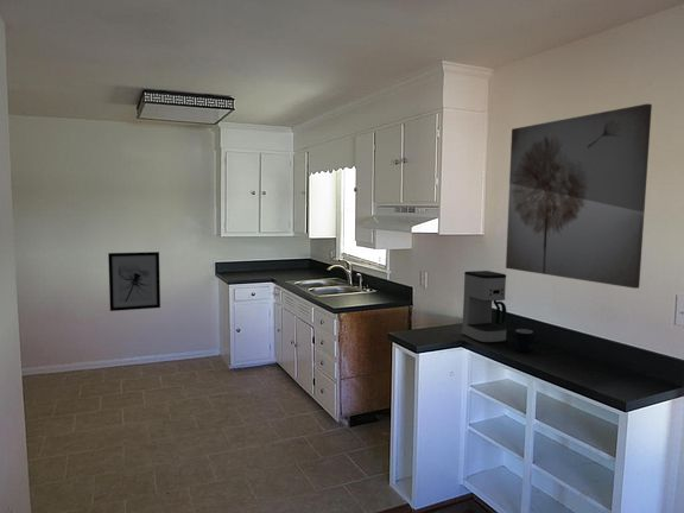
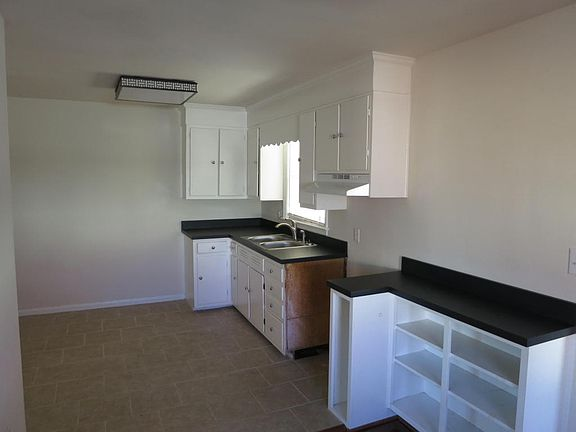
- coffee maker (488, 305)
- mug (525, 340)
- wall art (134, 280)
- wall art (568, 198)
